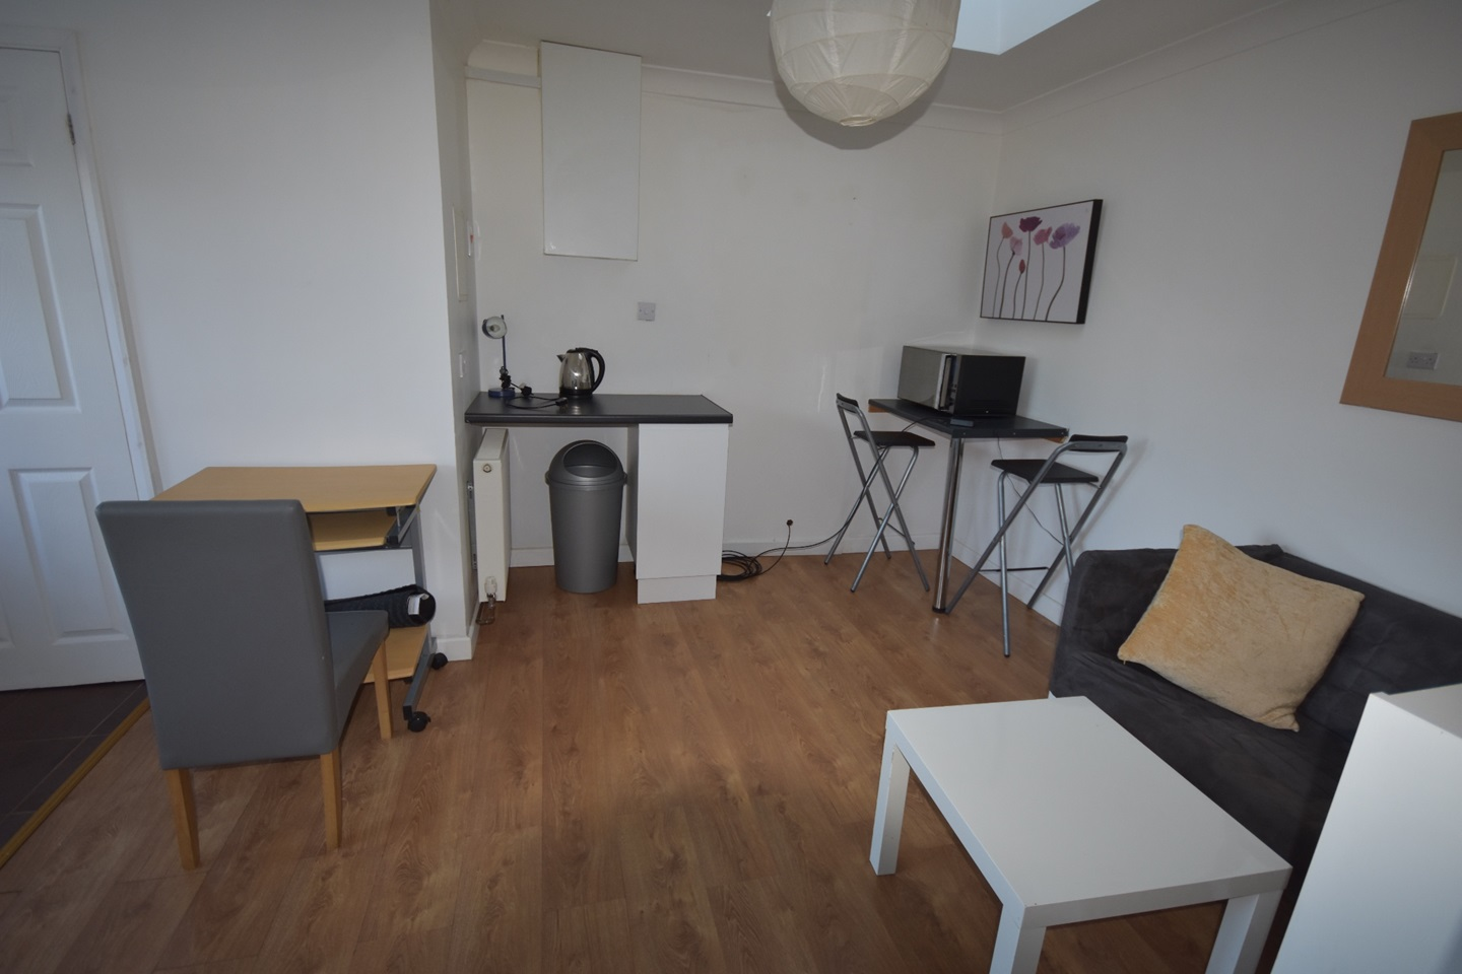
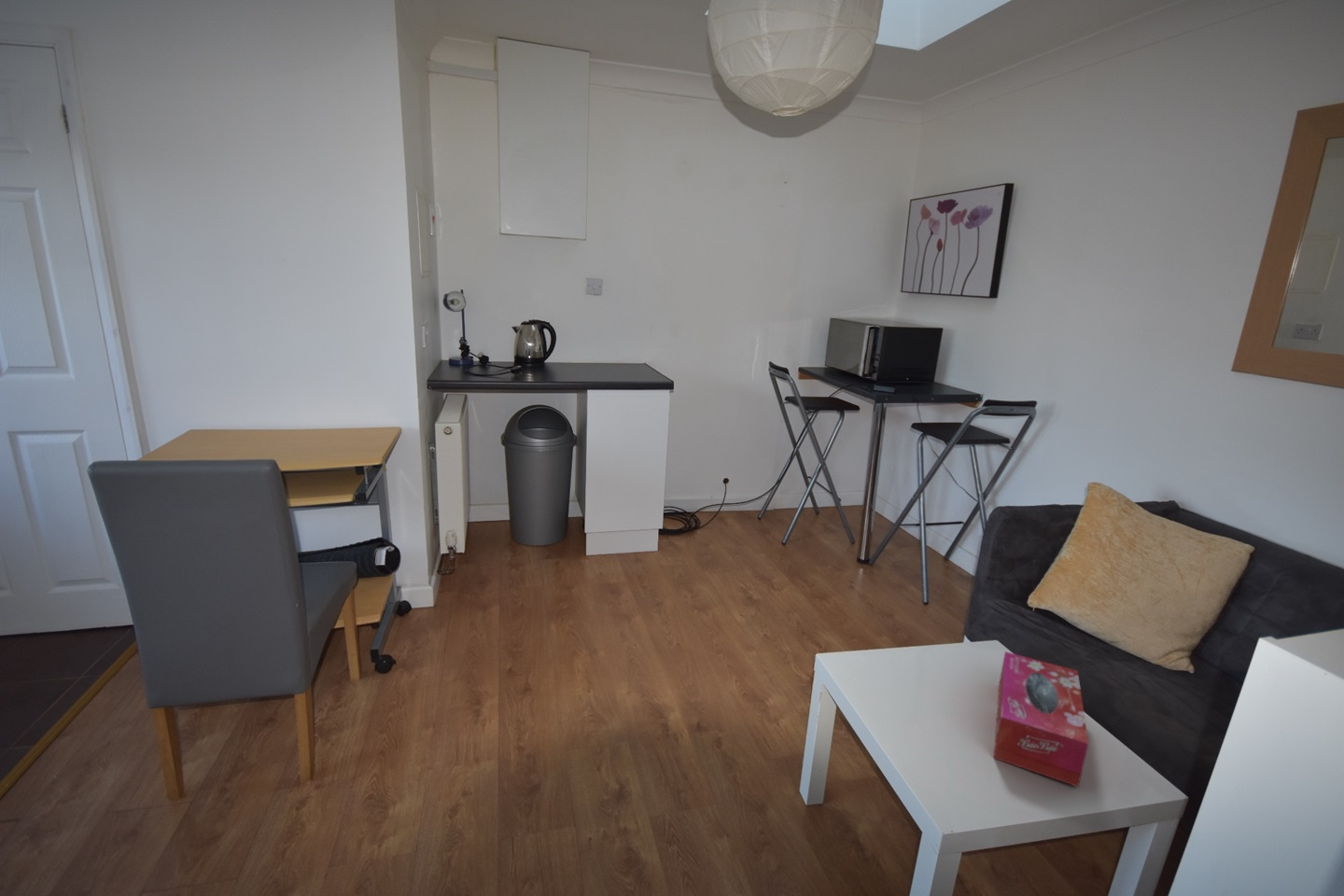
+ tissue box (1038, 711)
